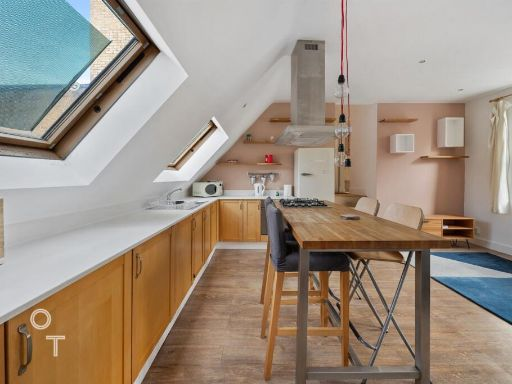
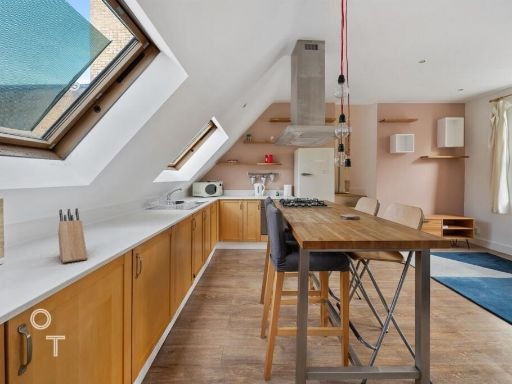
+ knife block (71, 232)
